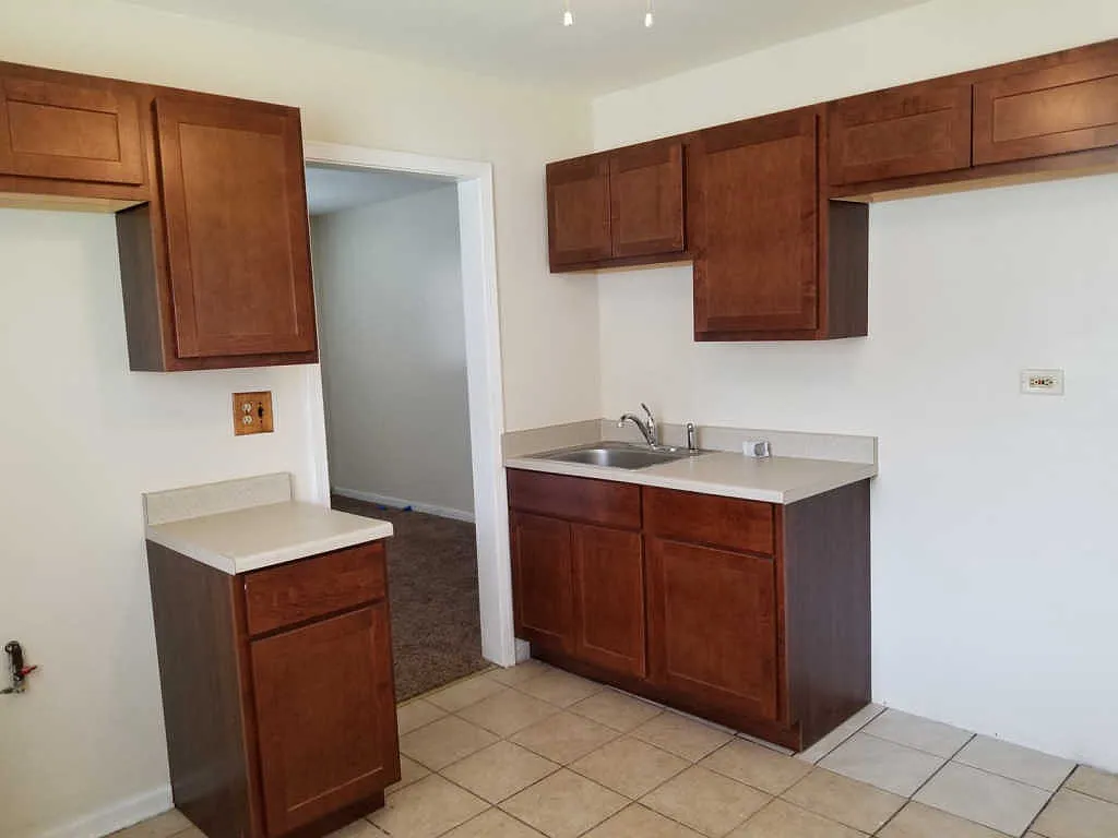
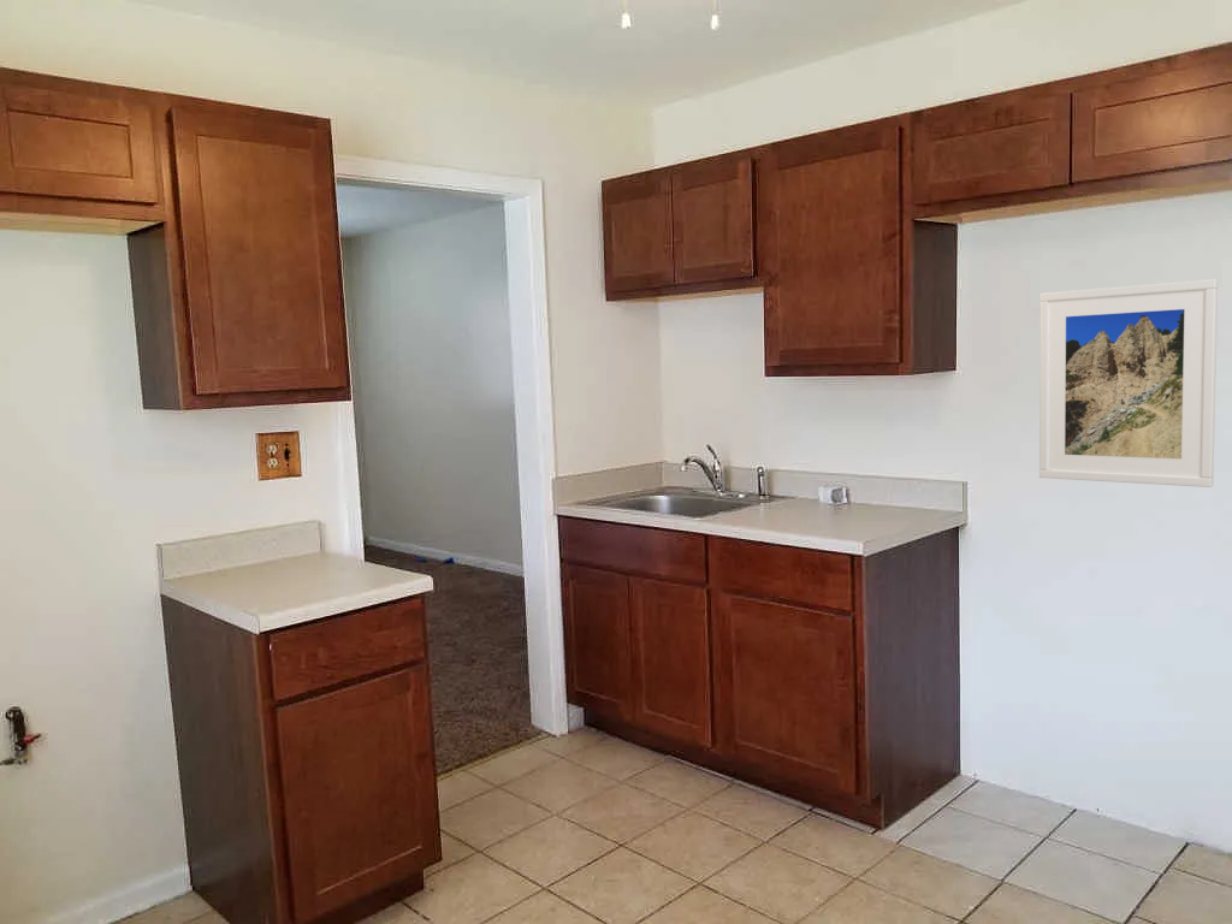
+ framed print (1121, 385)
